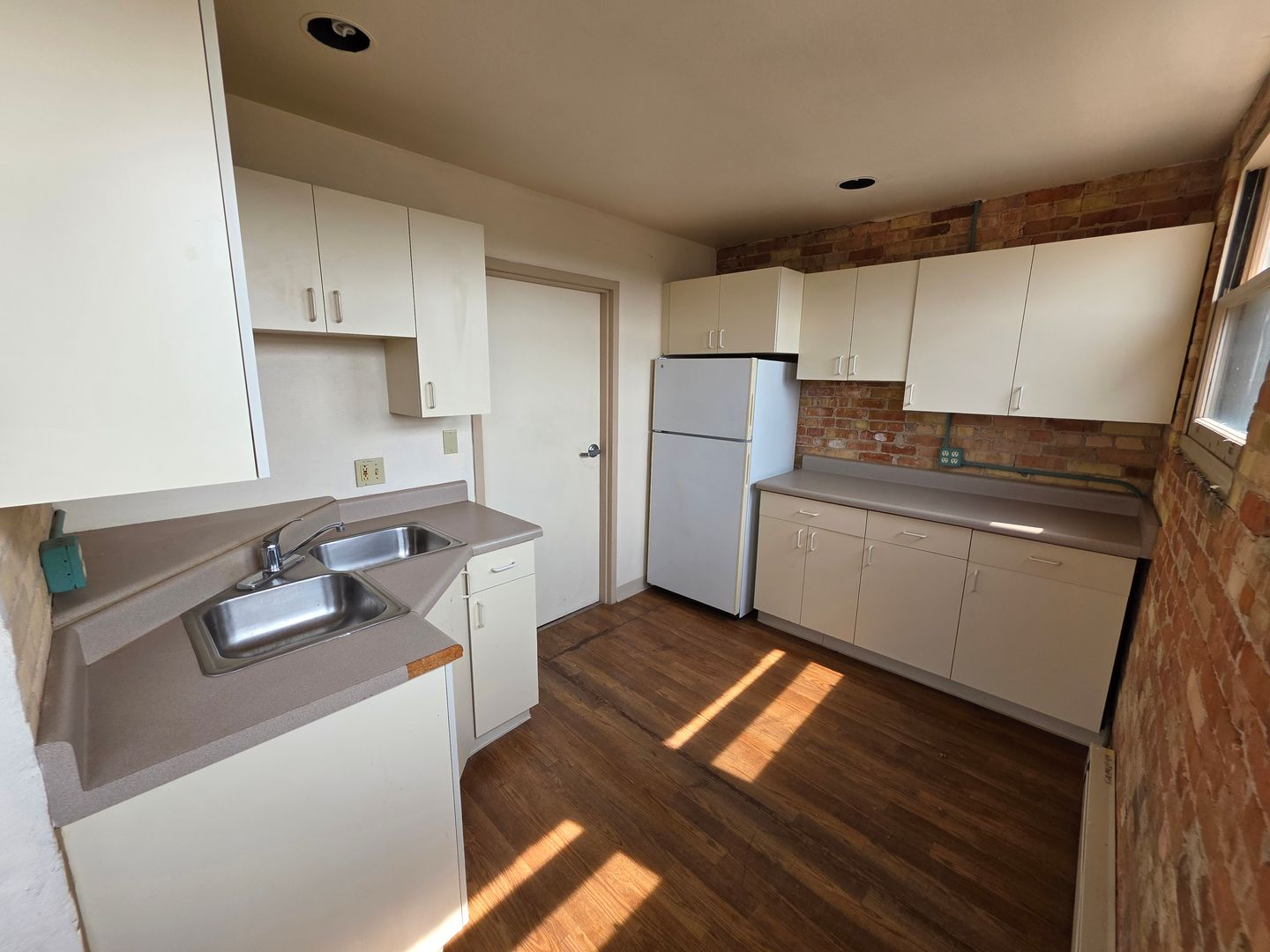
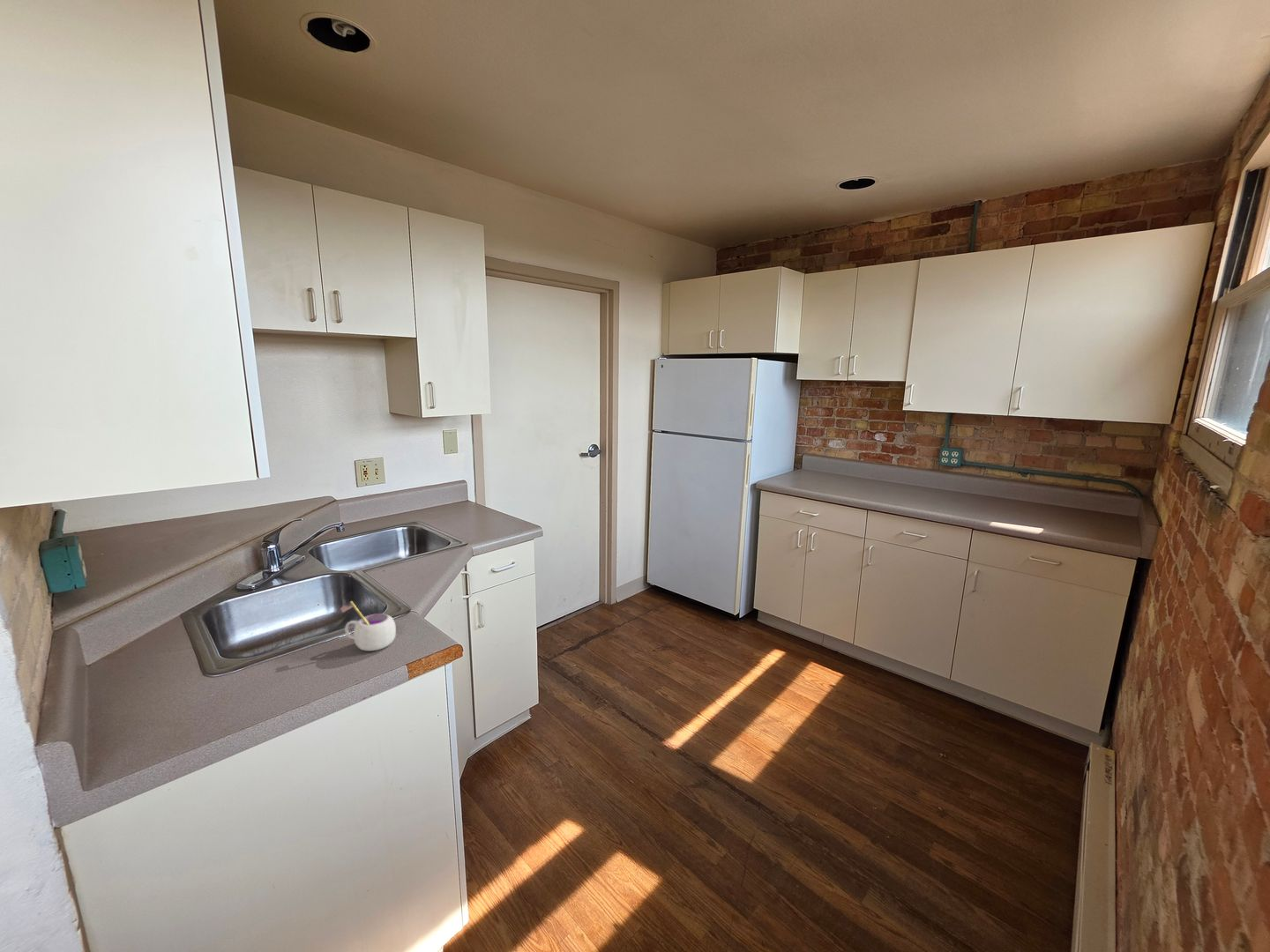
+ mug (367, 622)
